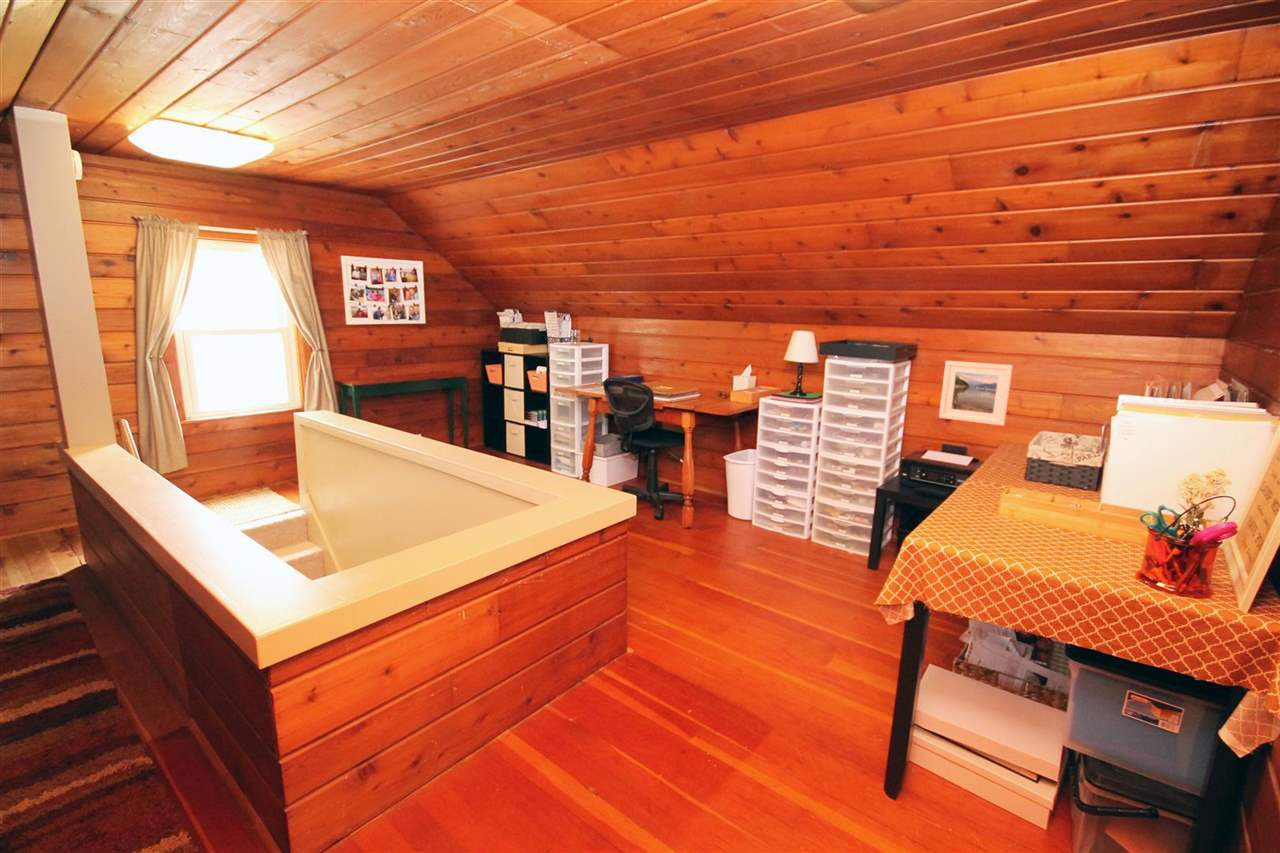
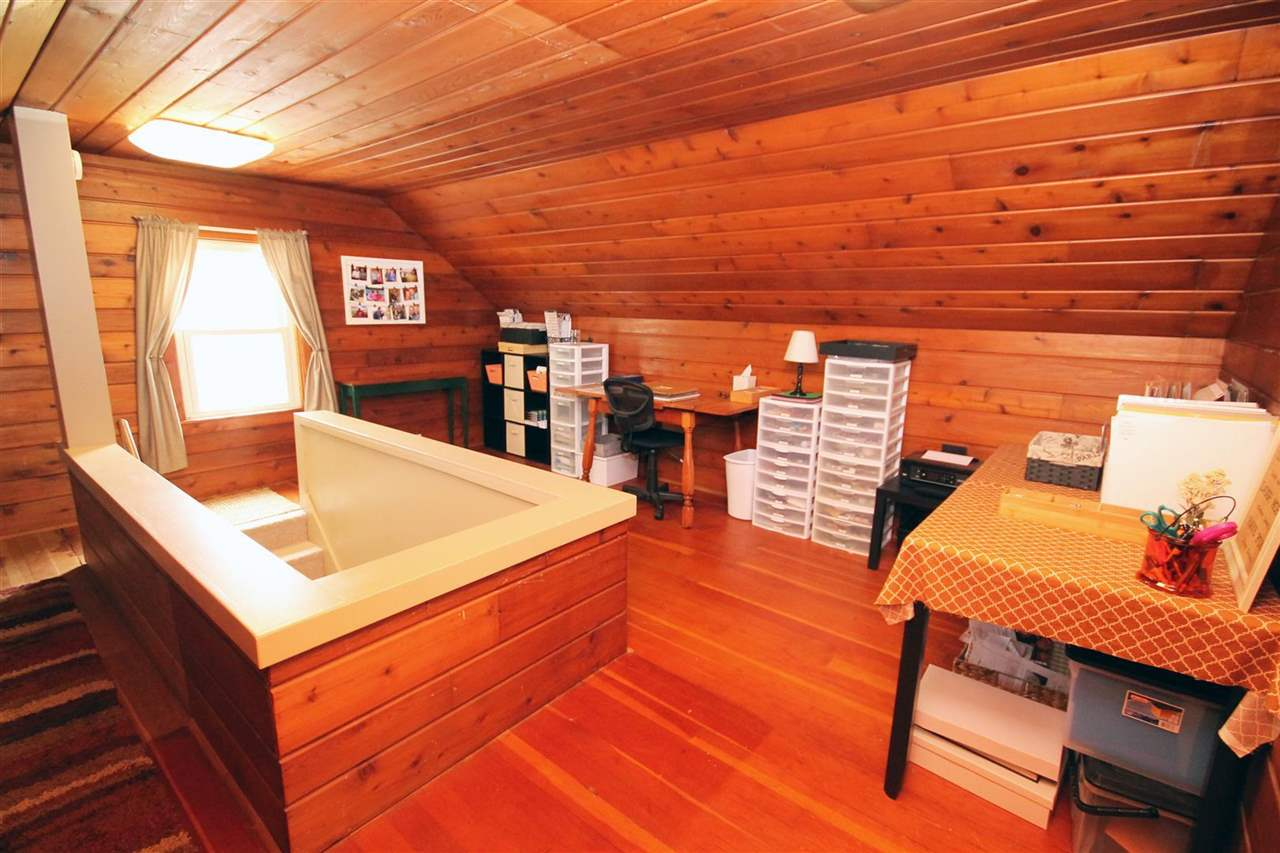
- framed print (974, 392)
